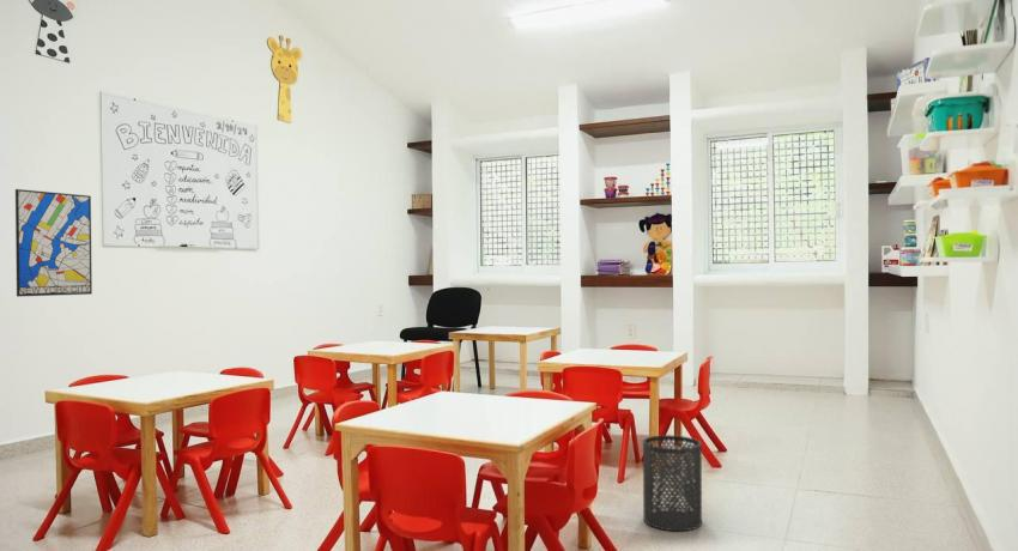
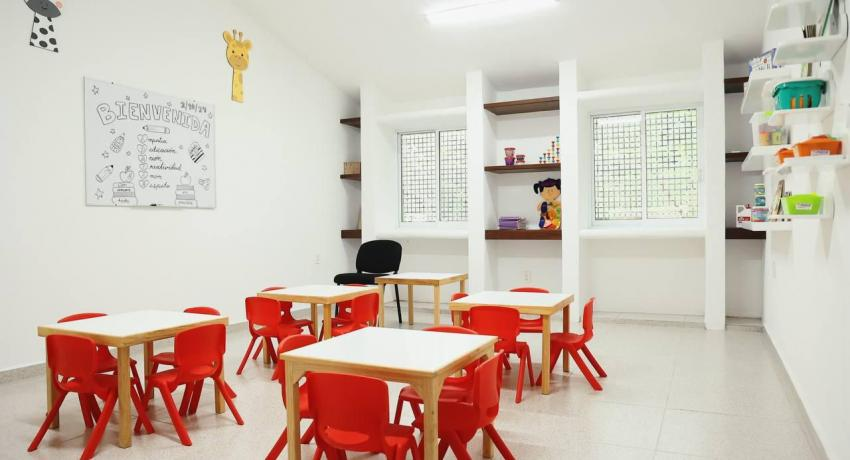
- wall art (55, 243)
- trash can (672, 480)
